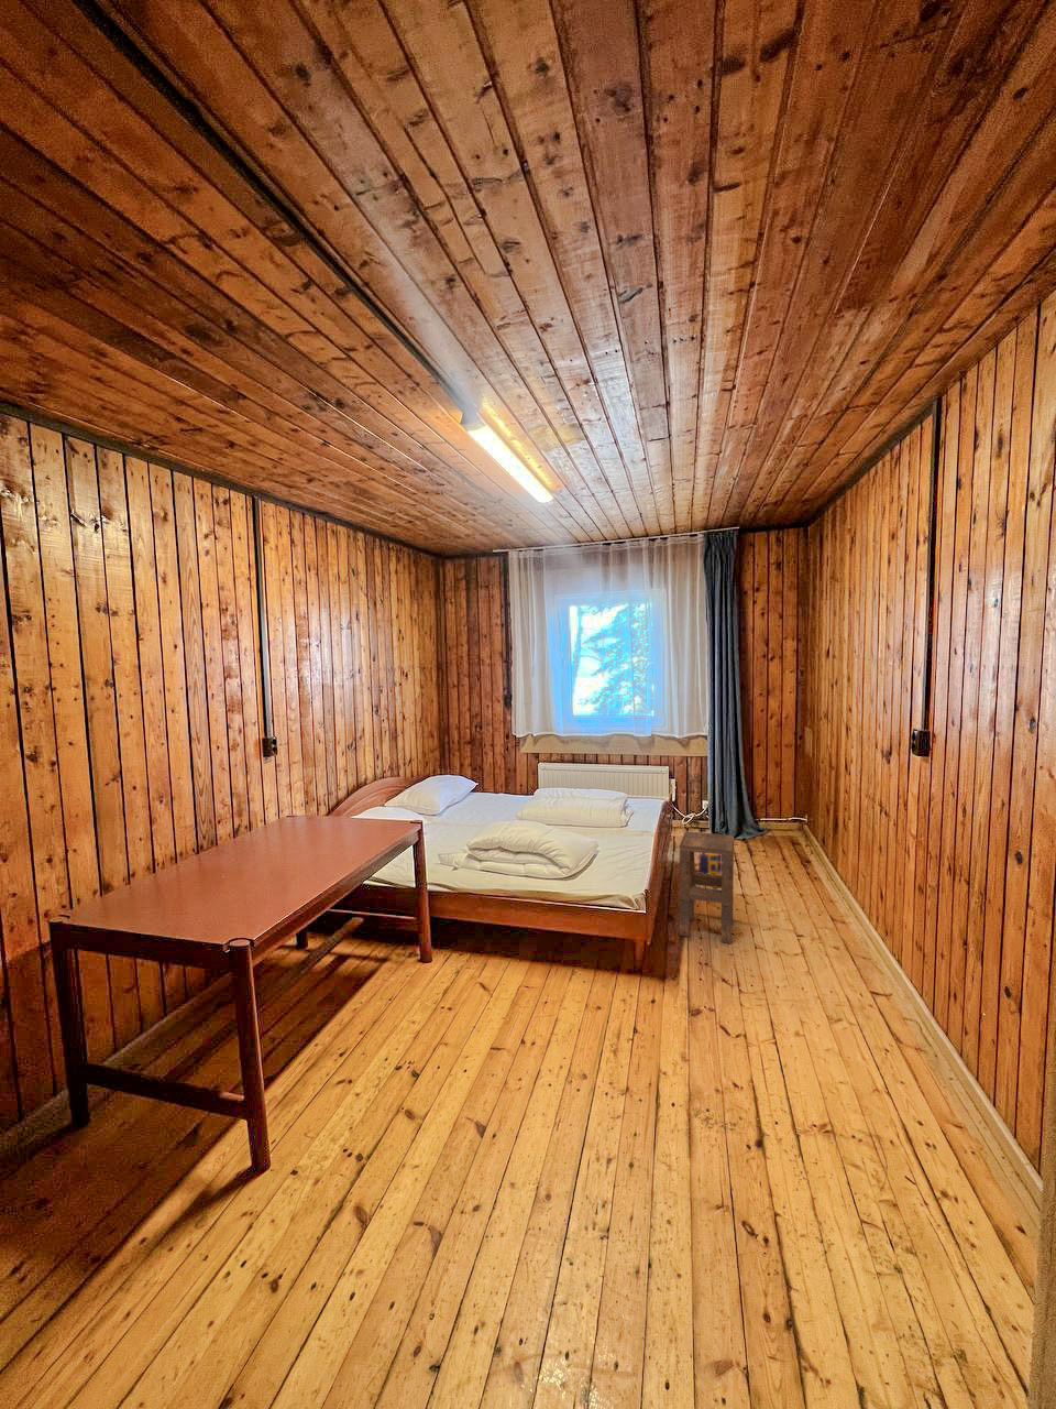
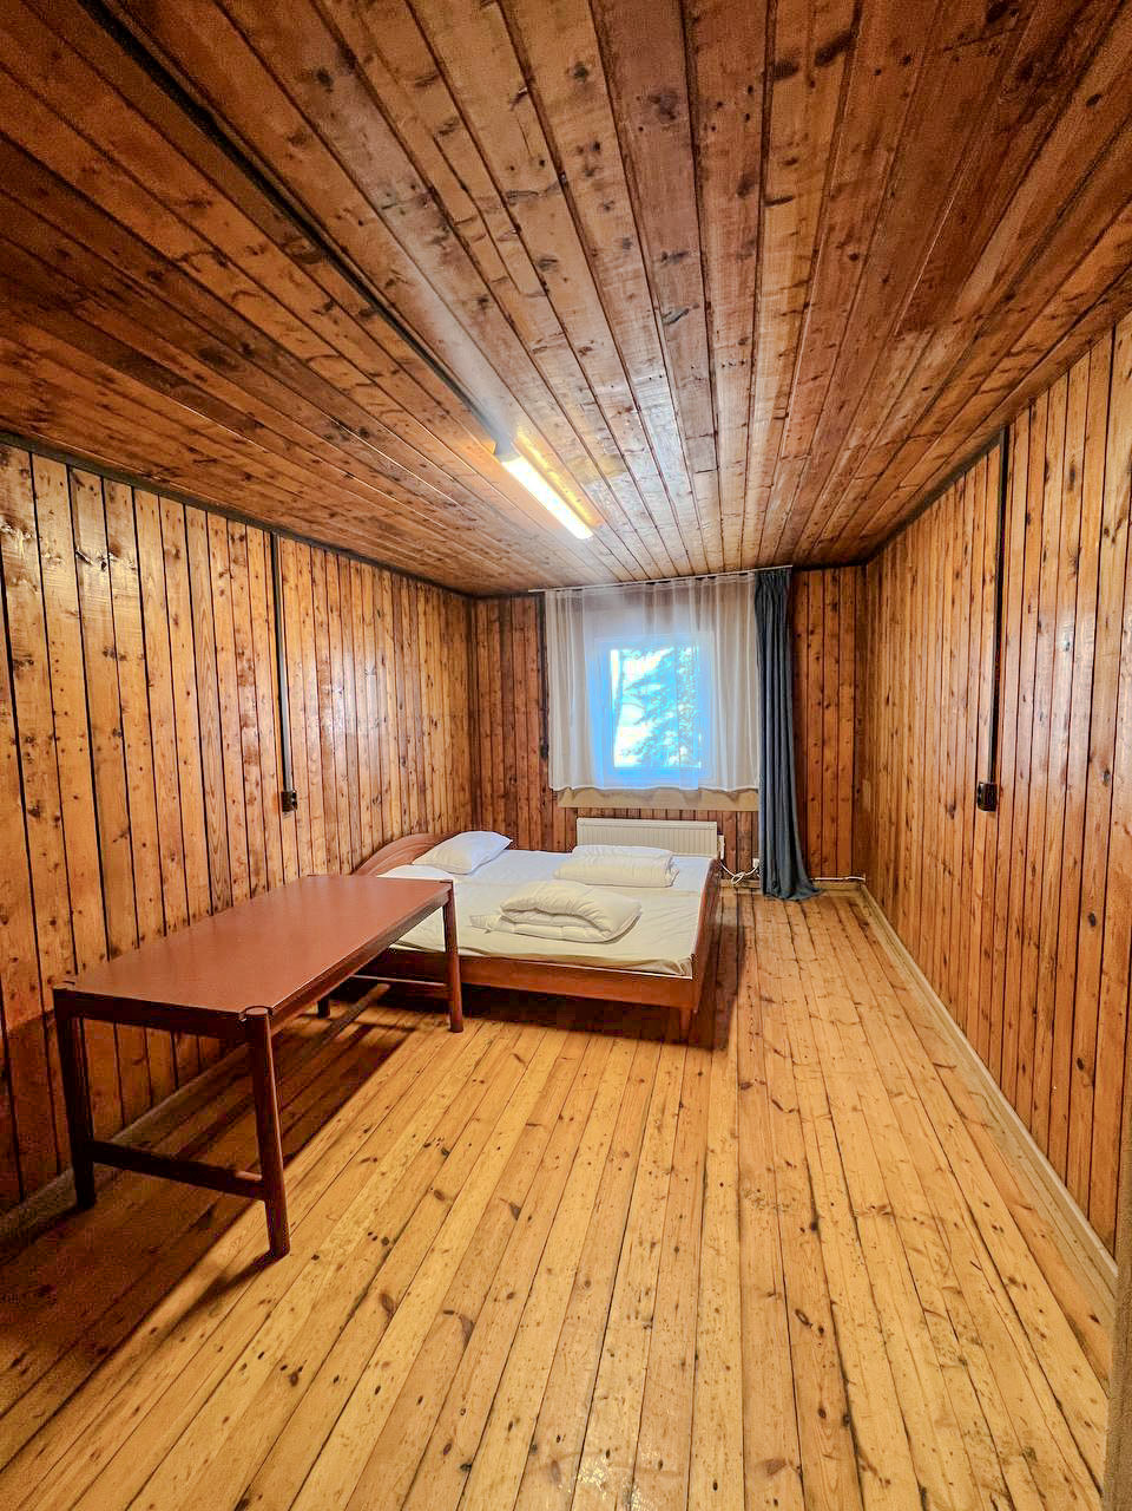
- toy house (713, 866)
- side table (707, 884)
